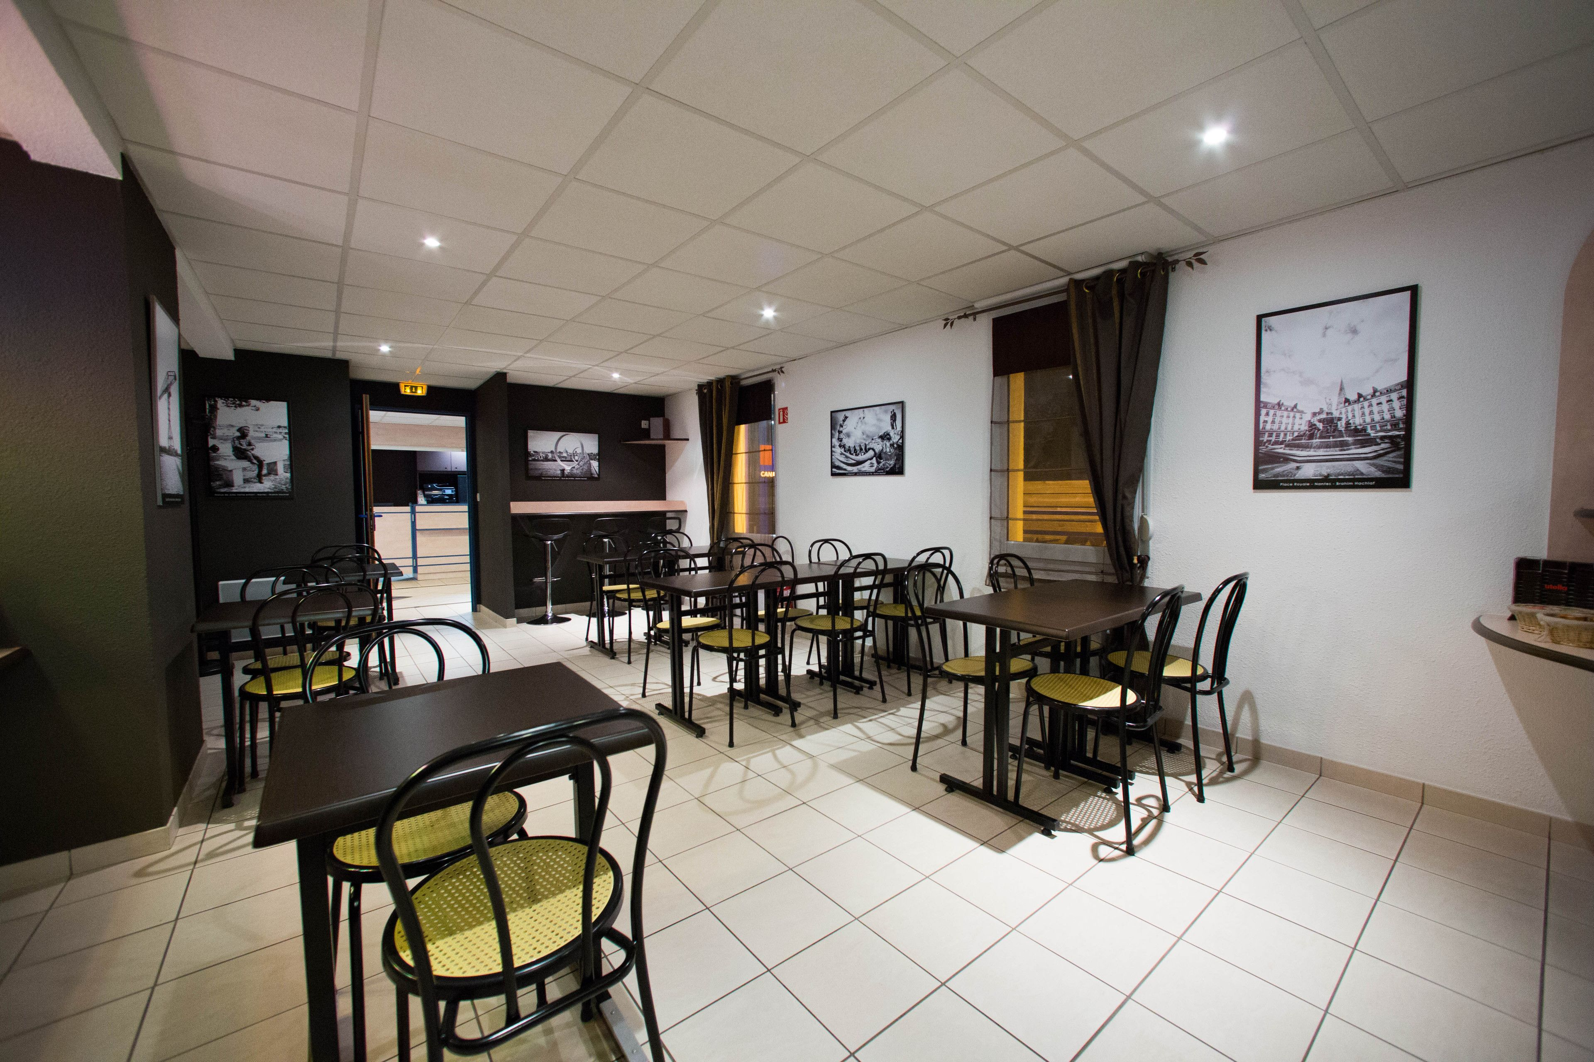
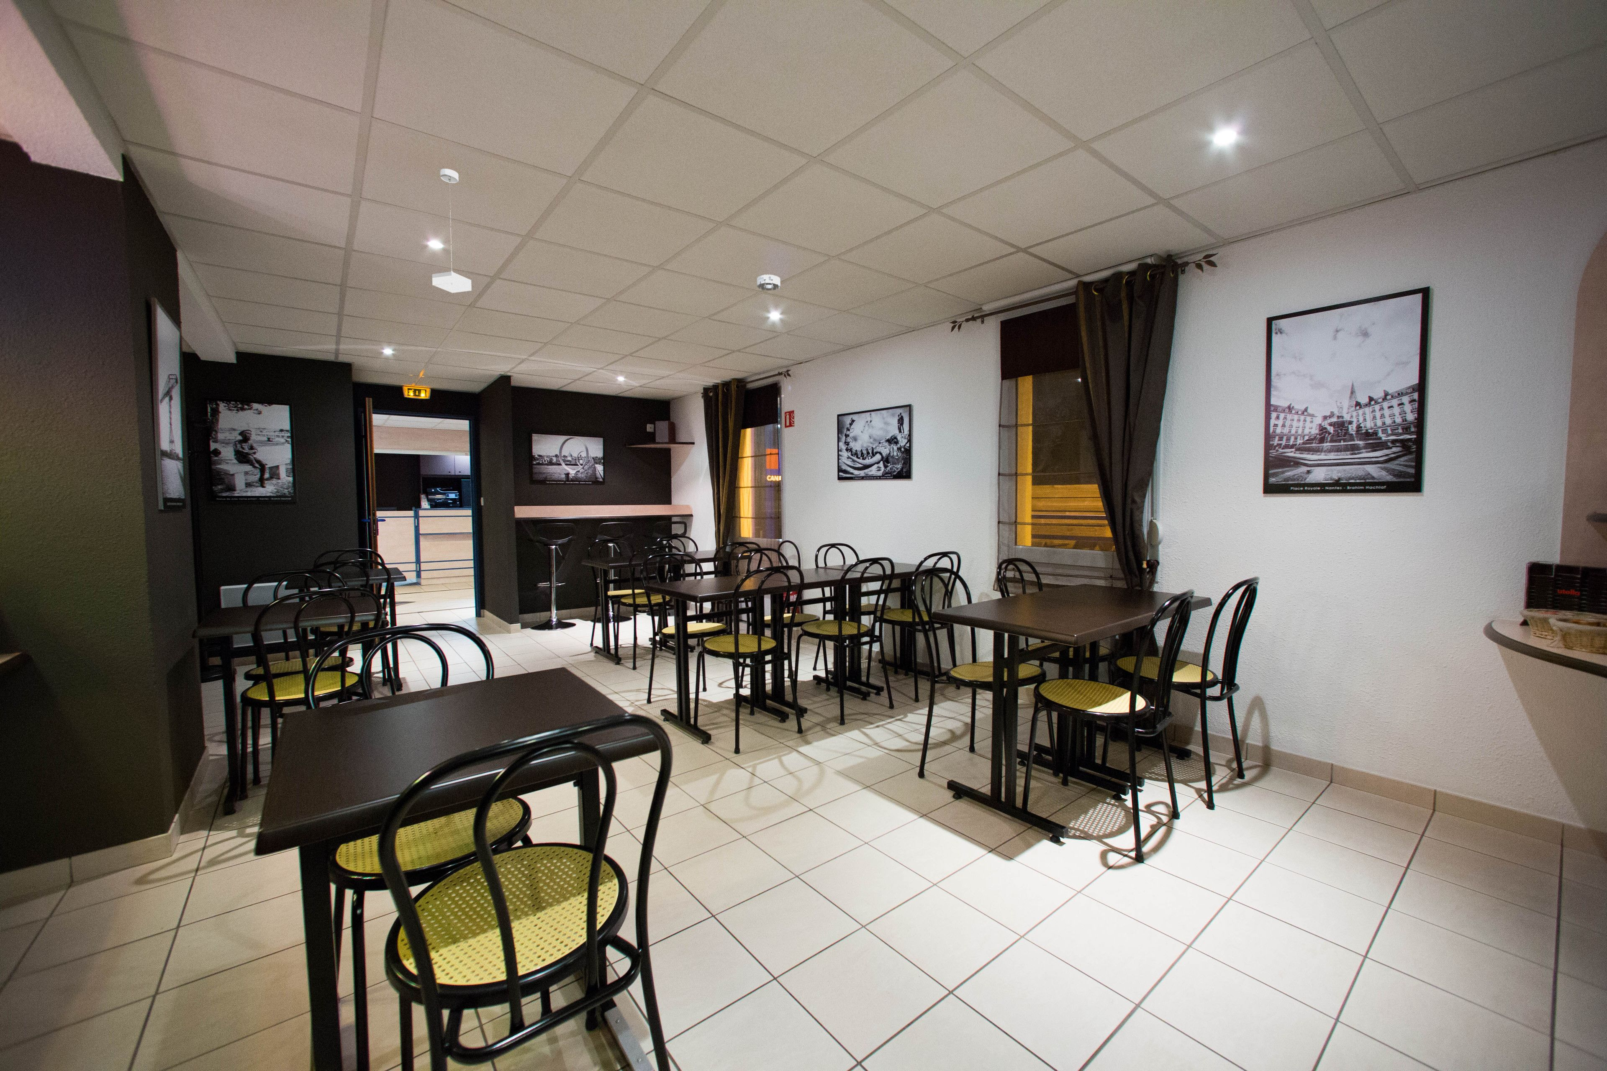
+ pendant lamp (451, 231)
+ smoke detector (769, 282)
